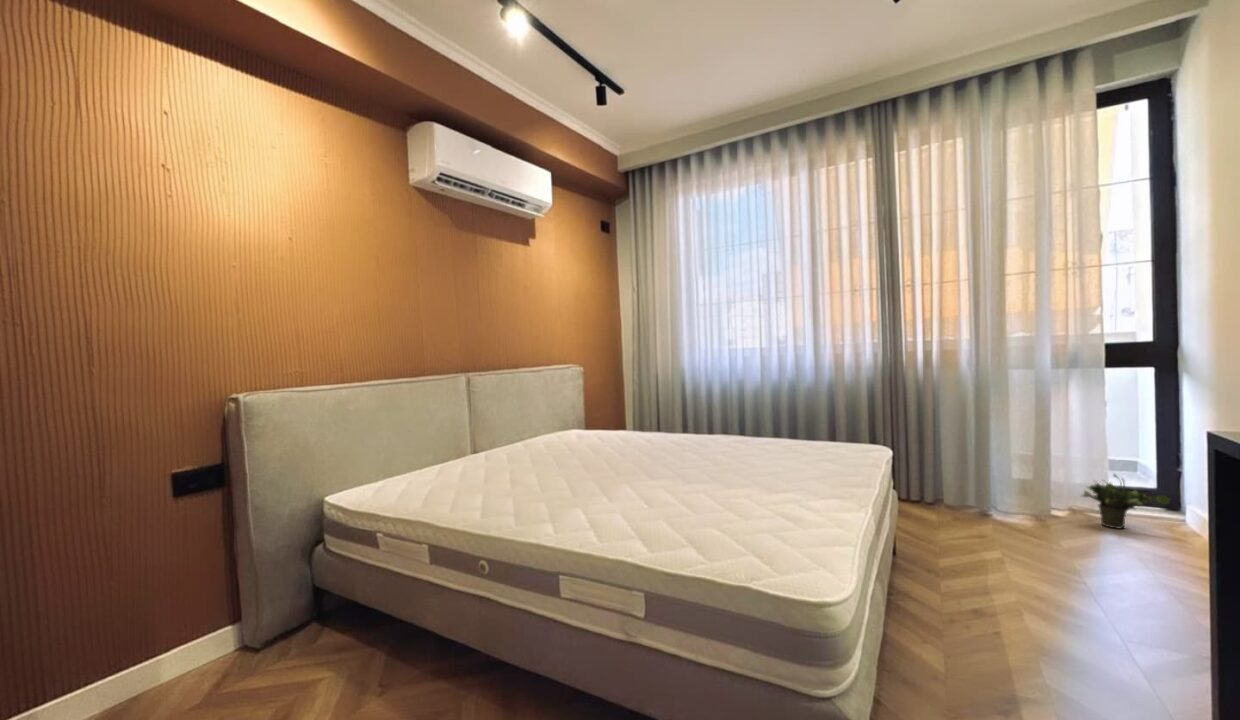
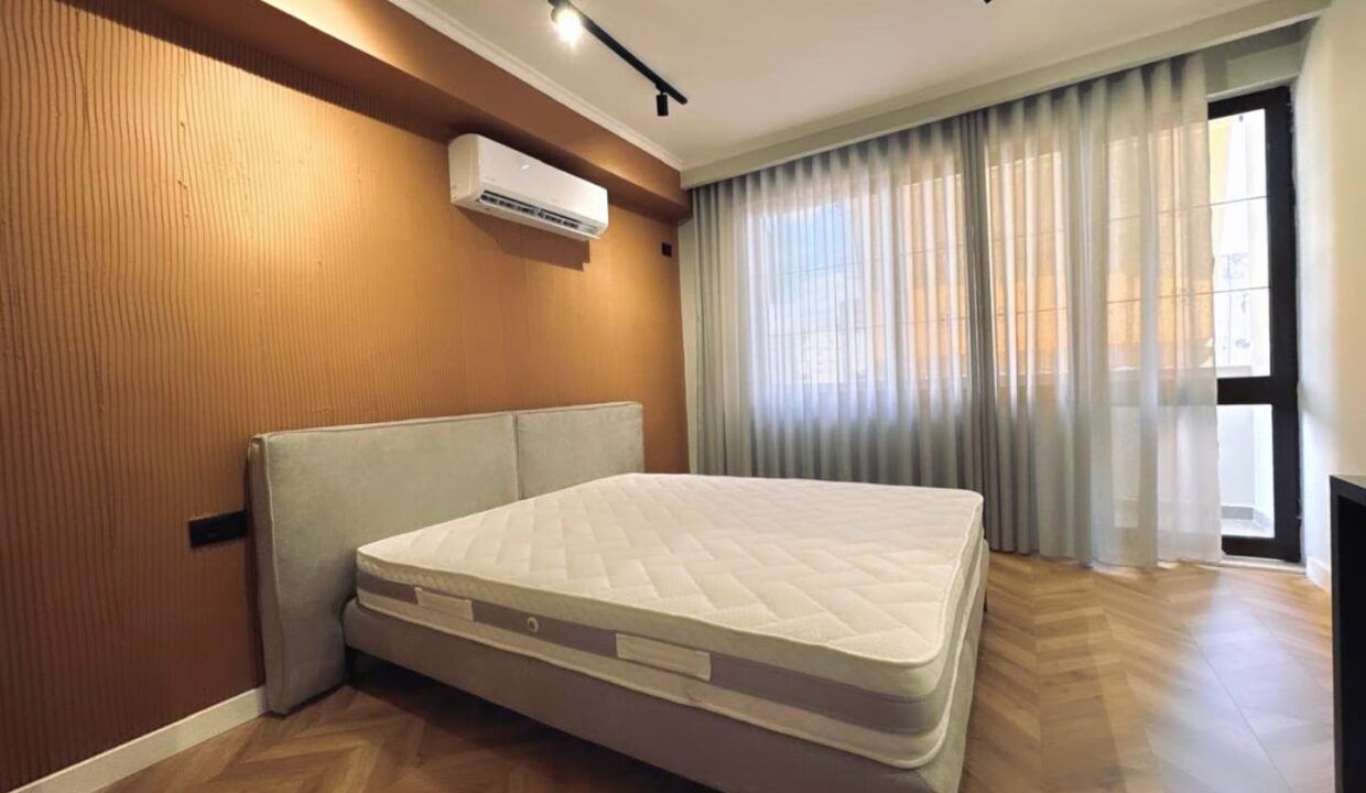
- potted plant (1124, 501)
